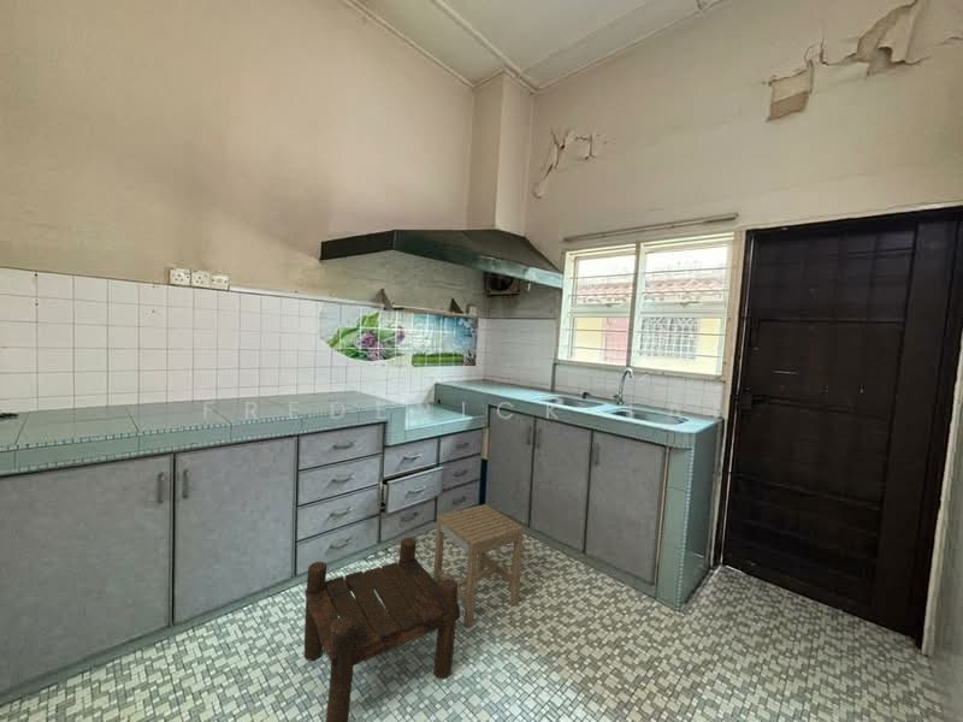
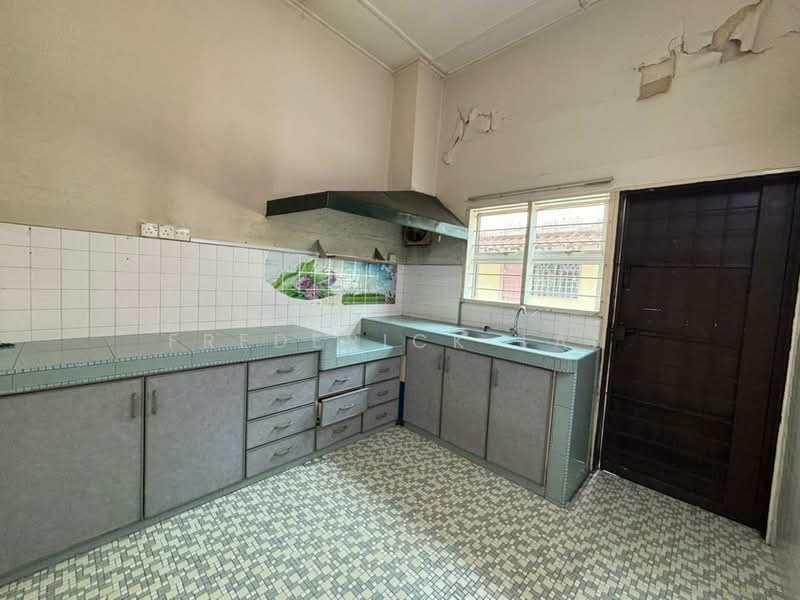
- stool (478, 560)
- stool (378, 619)
